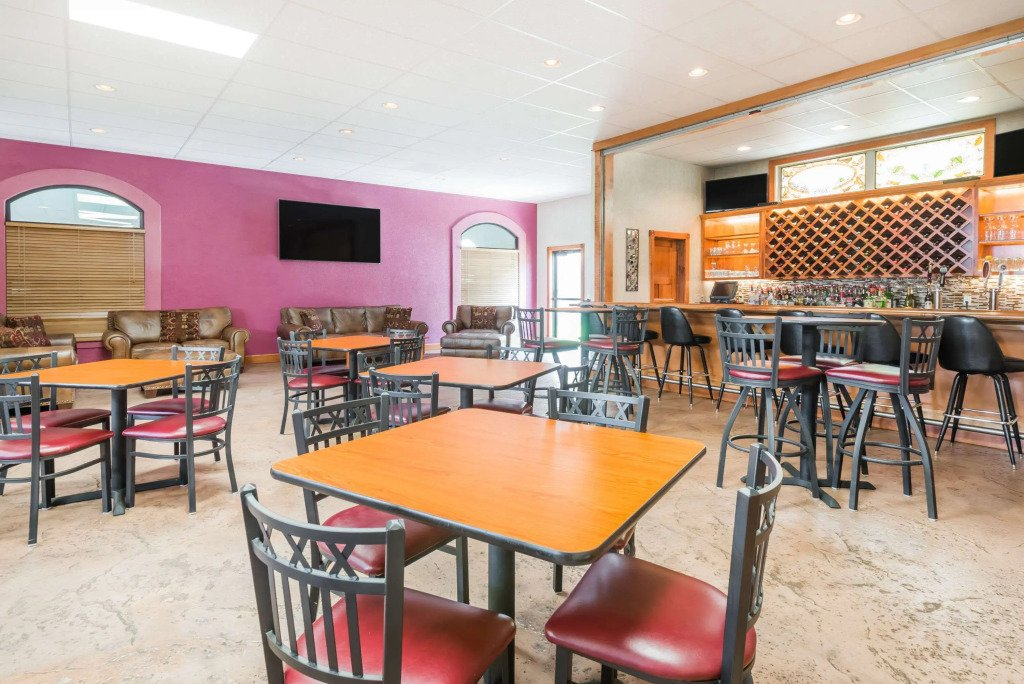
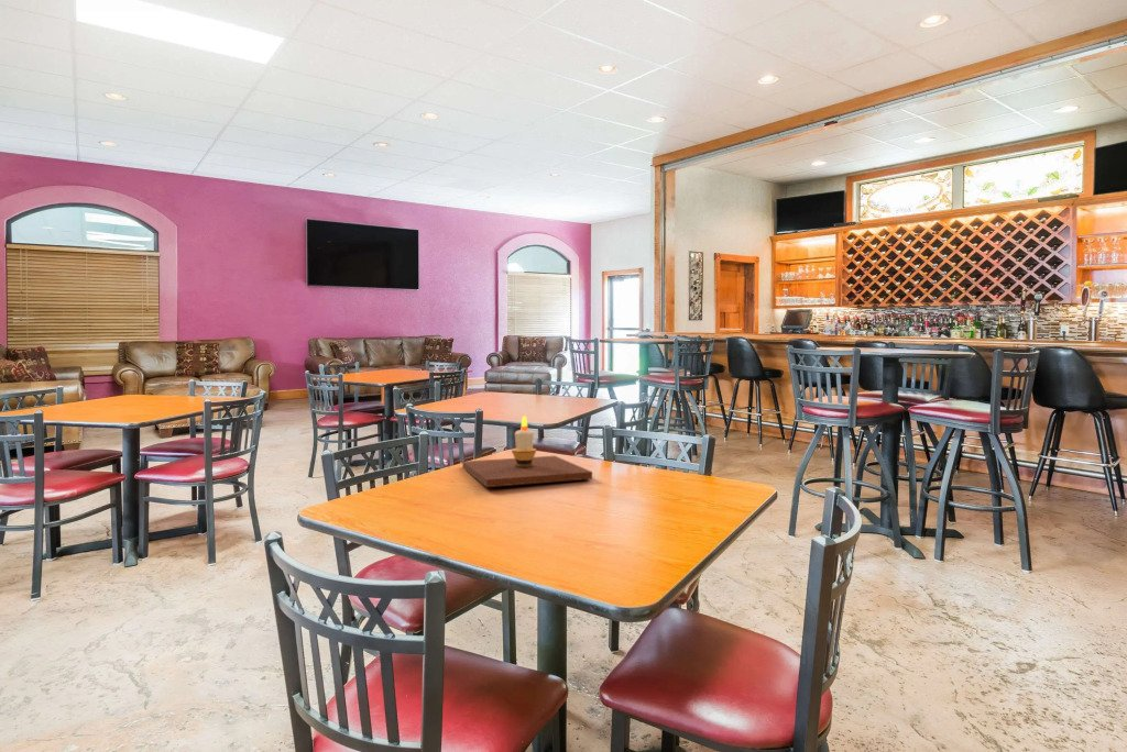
+ candle (524, 444)
